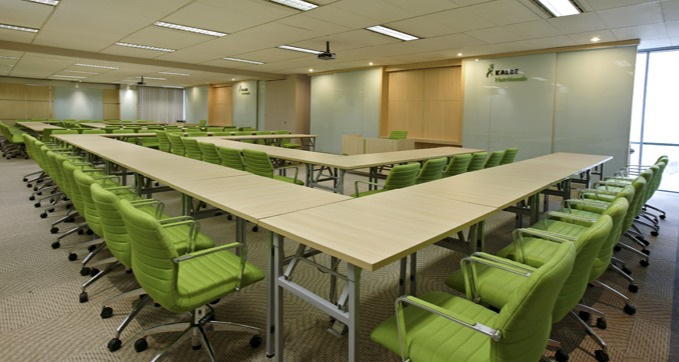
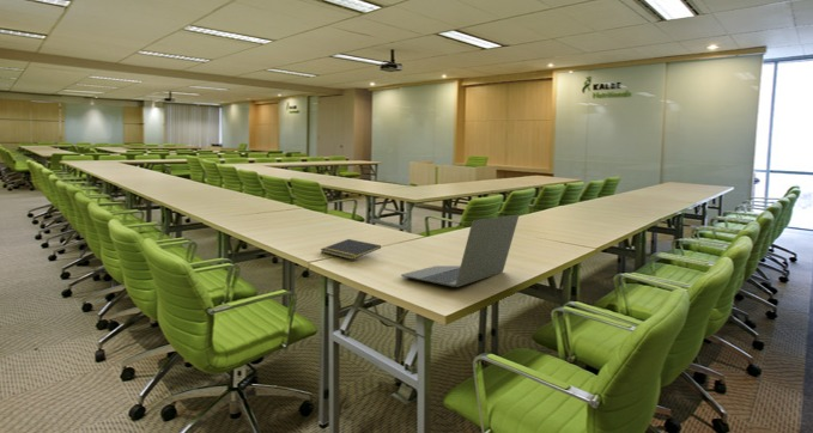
+ notepad (350, 248)
+ laptop (466, 244)
